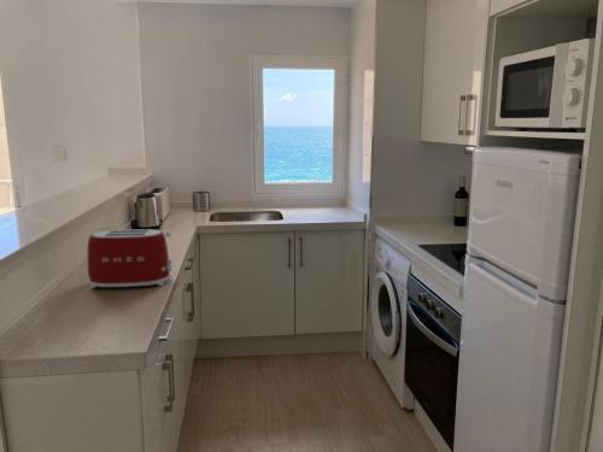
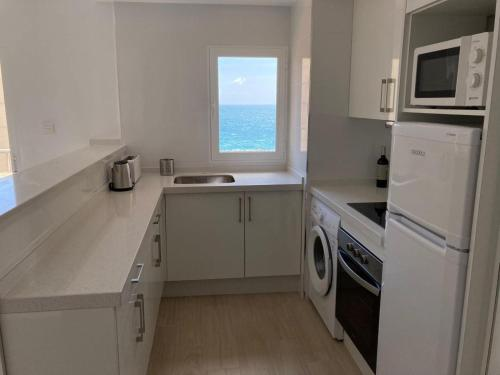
- toaster (130, 257)
